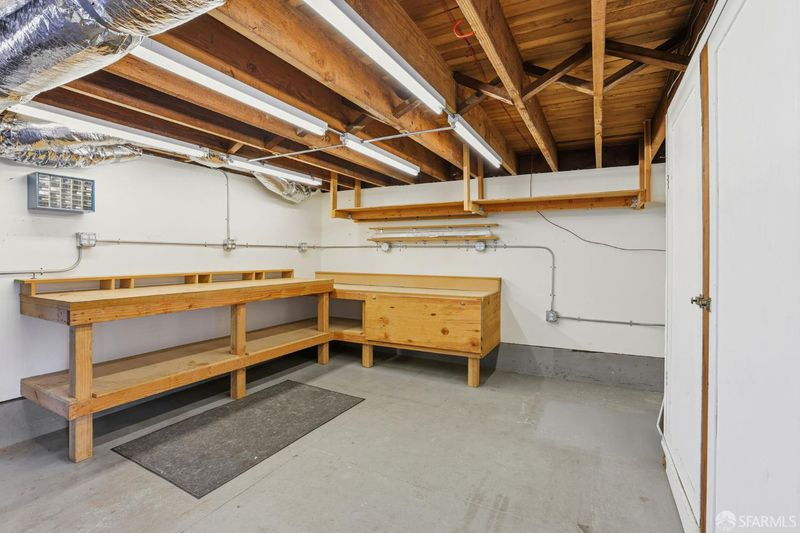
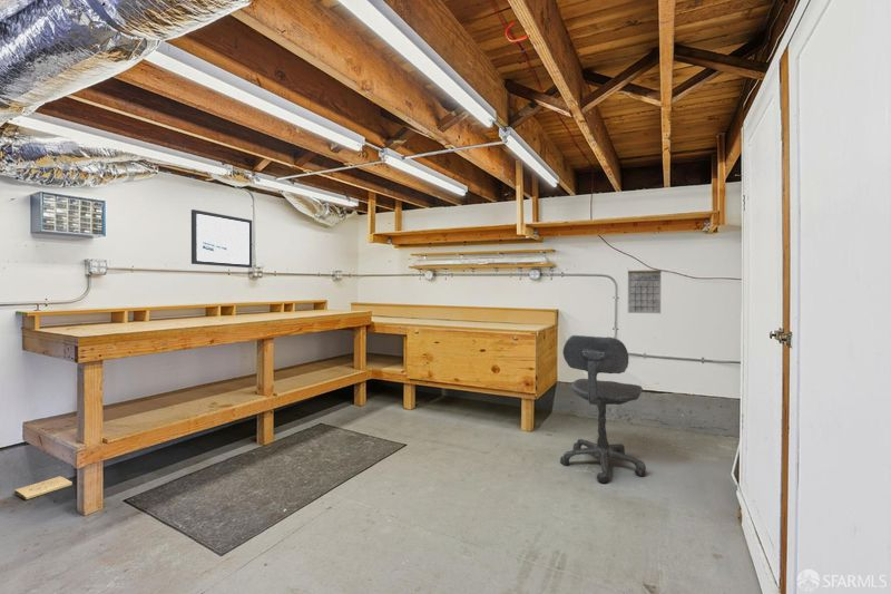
+ wall art (223, 240)
+ office chair (603, 399)
+ calendar (644, 286)
+ box (43, 487)
